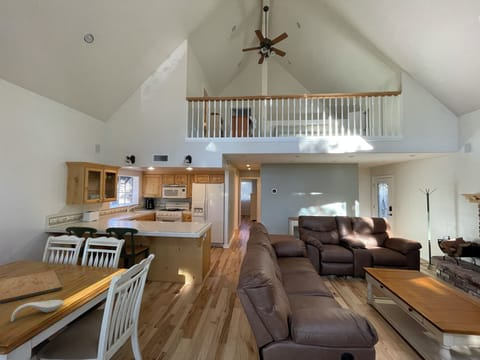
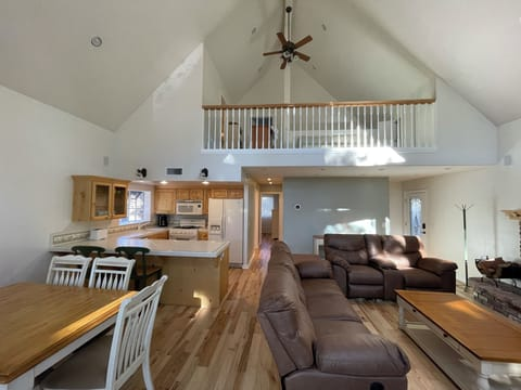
- cutting board (28, 284)
- spoon rest (38, 307)
